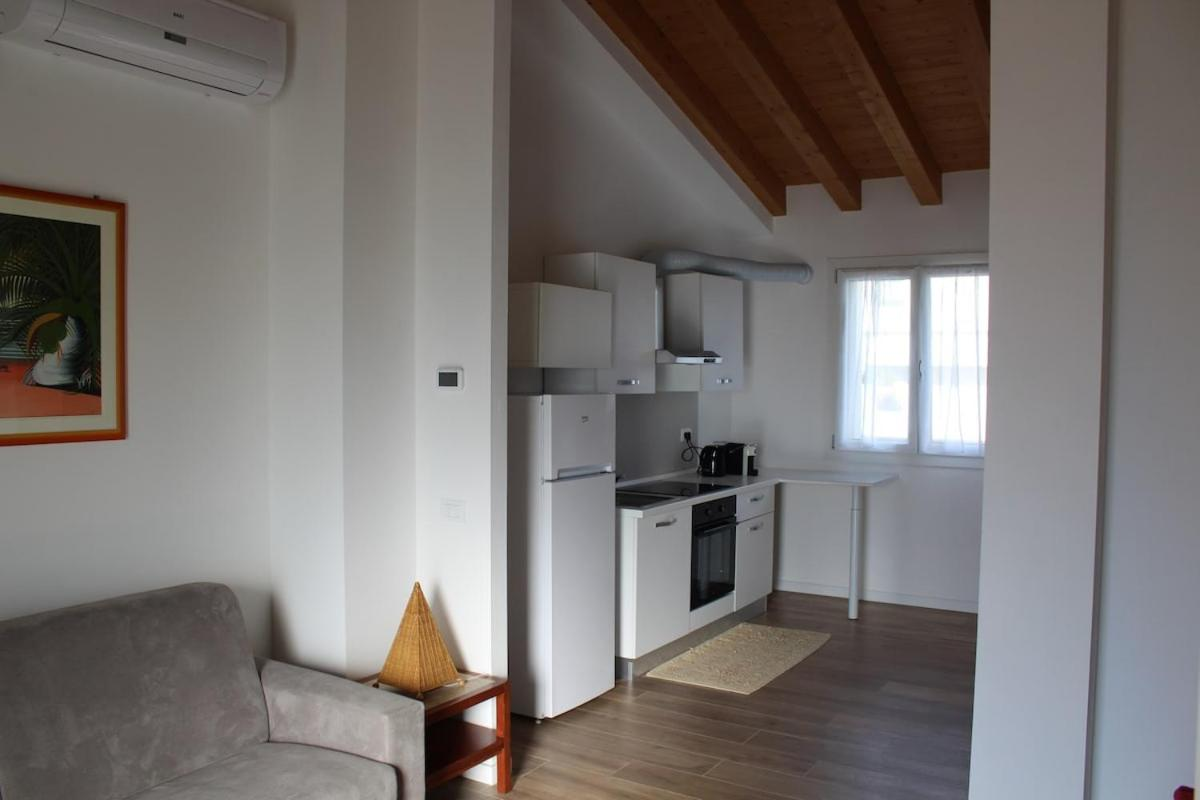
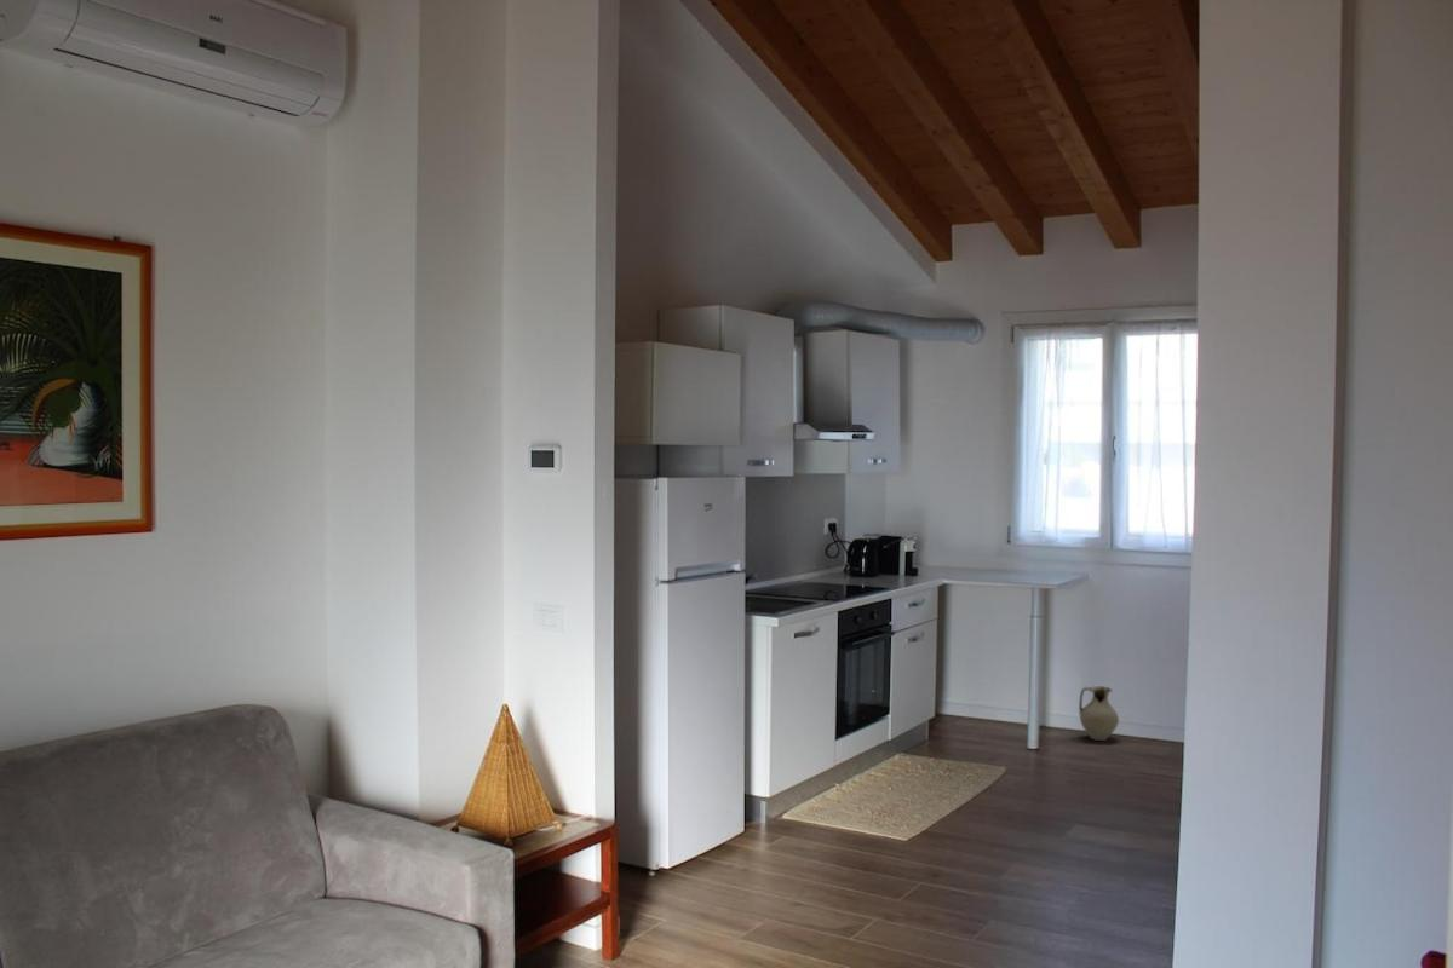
+ ceramic jug (1098, 713)
